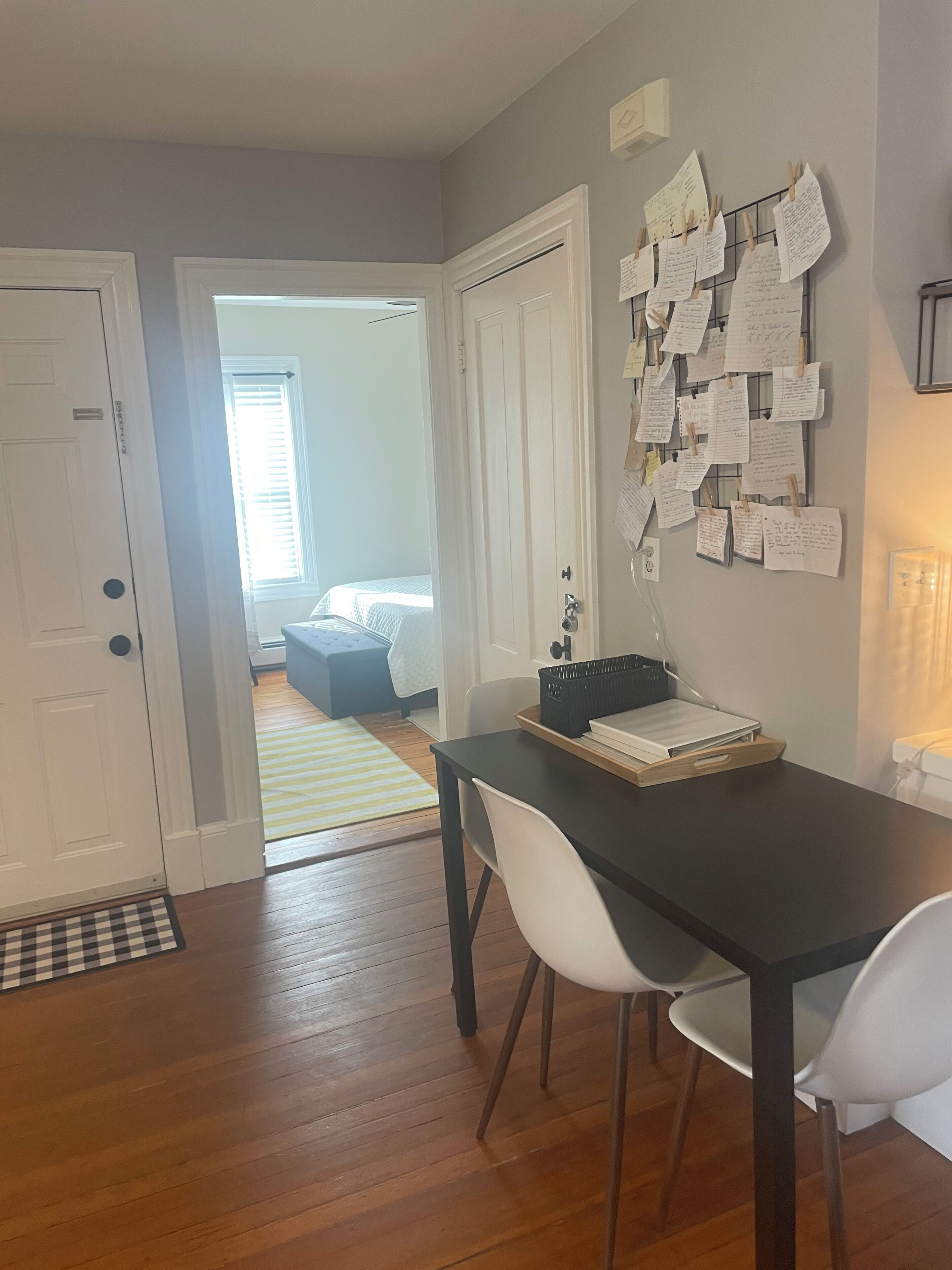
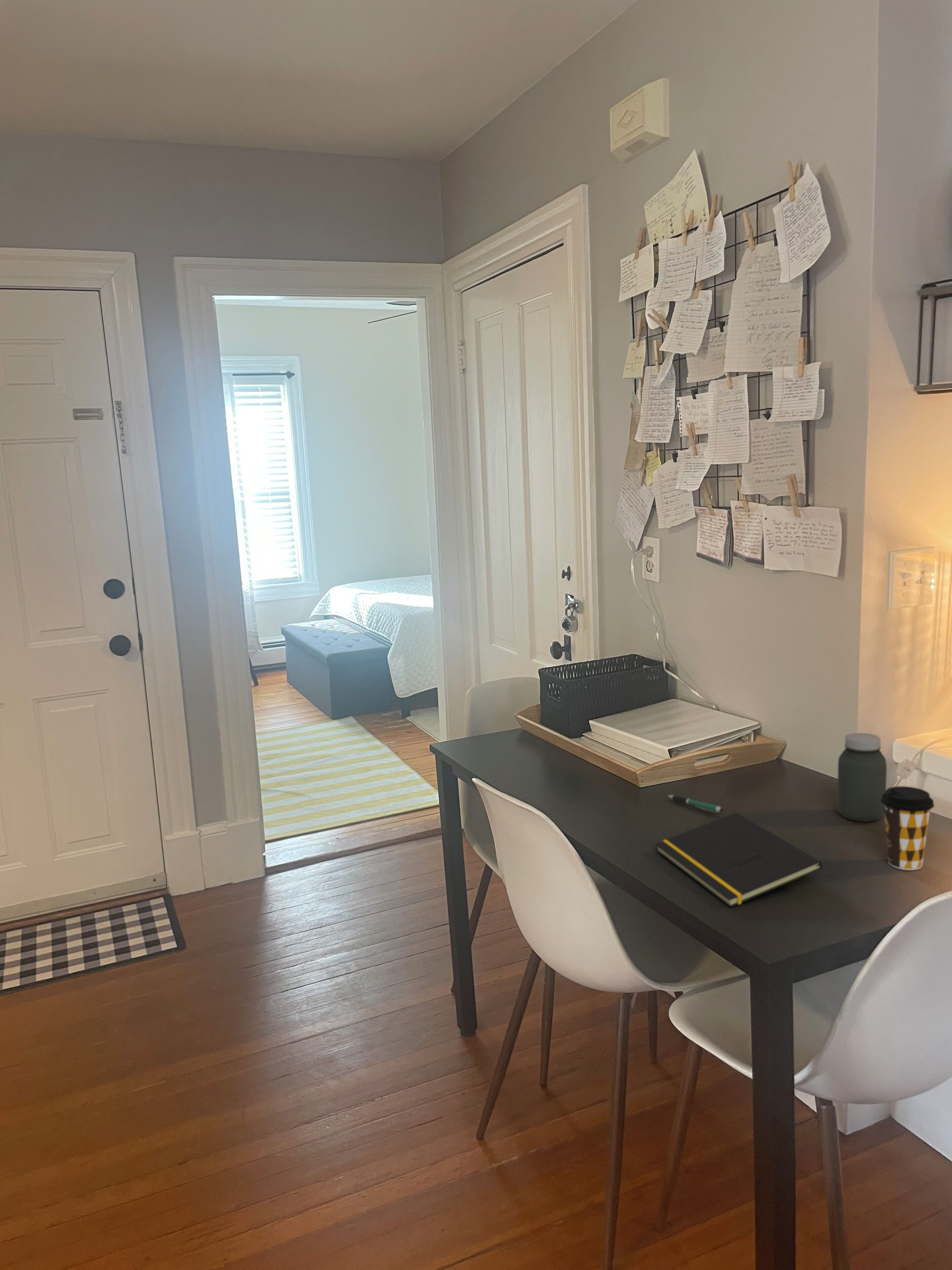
+ pen (695, 803)
+ coffee cup (906, 828)
+ jar (862, 777)
+ notepad (734, 856)
